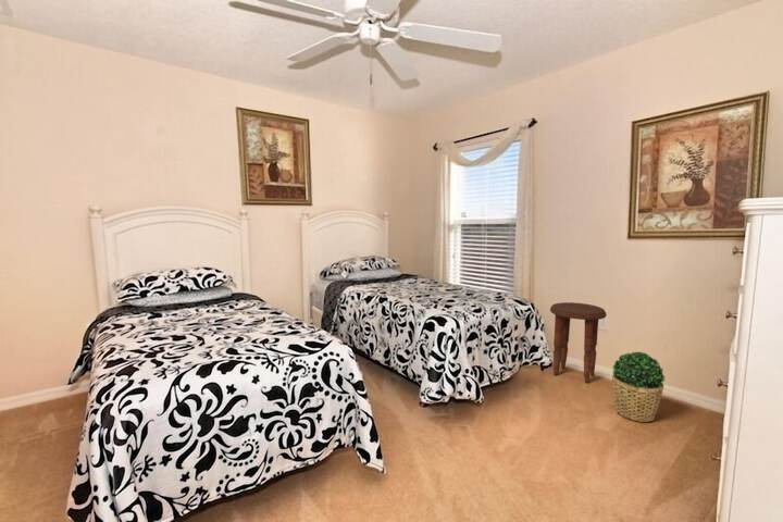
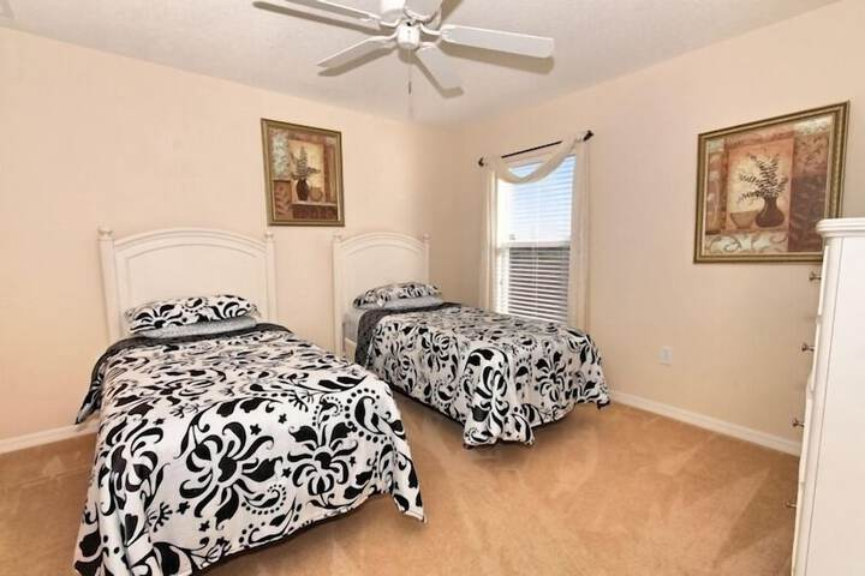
- side table (568, 341)
- potted plant (636, 384)
